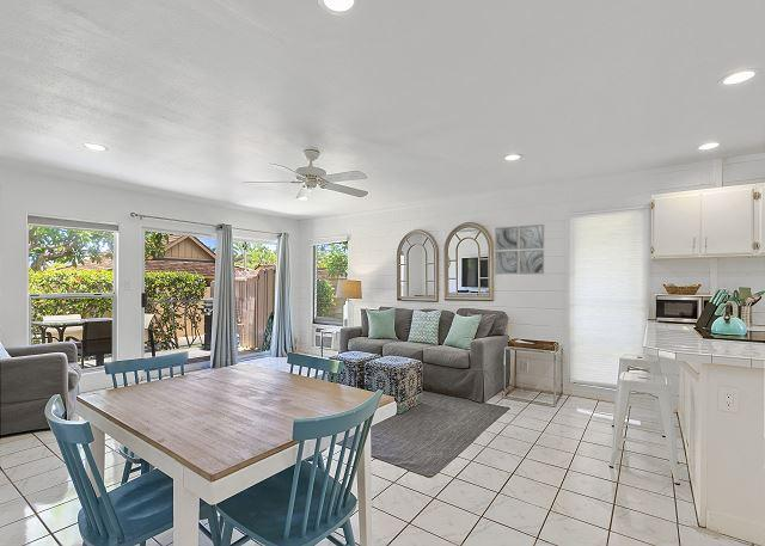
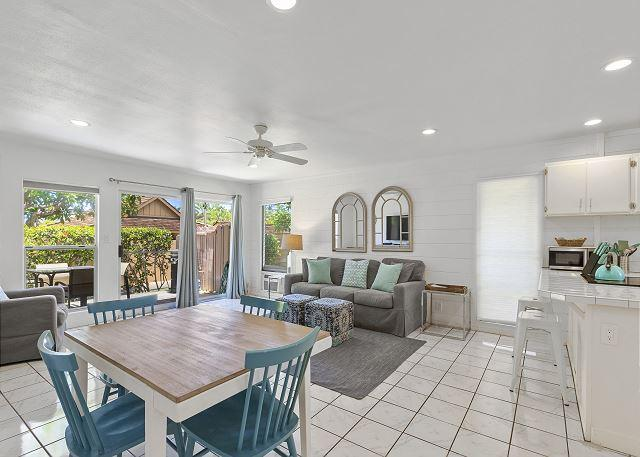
- wall art (519, 249)
